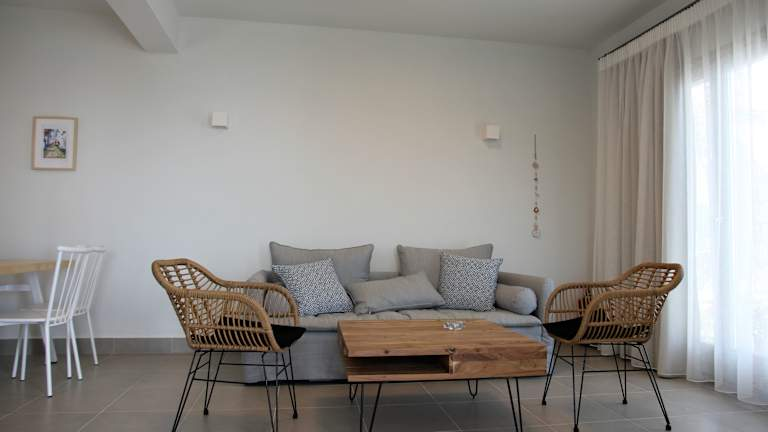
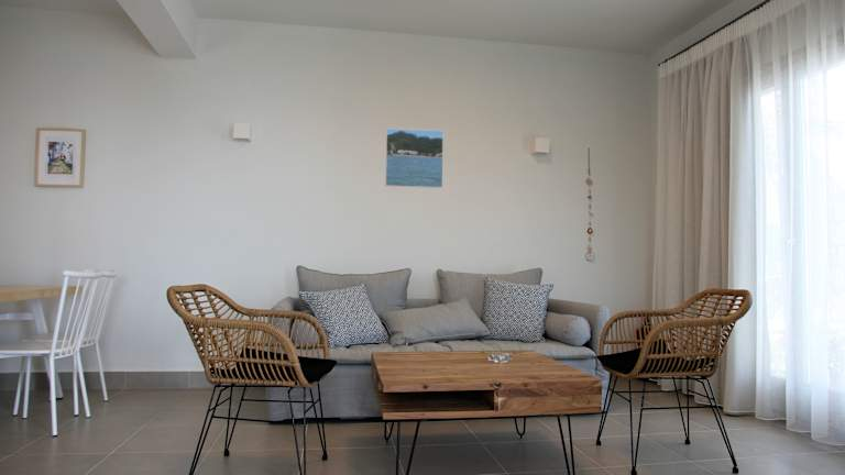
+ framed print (414, 158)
